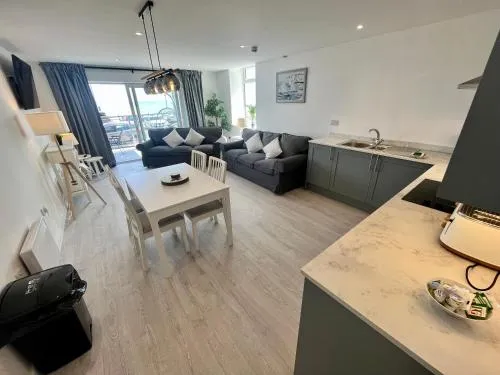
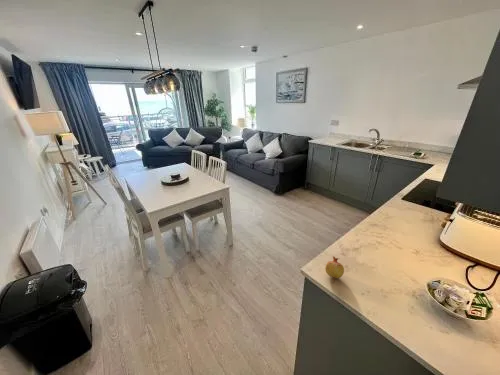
+ fruit (334, 268)
